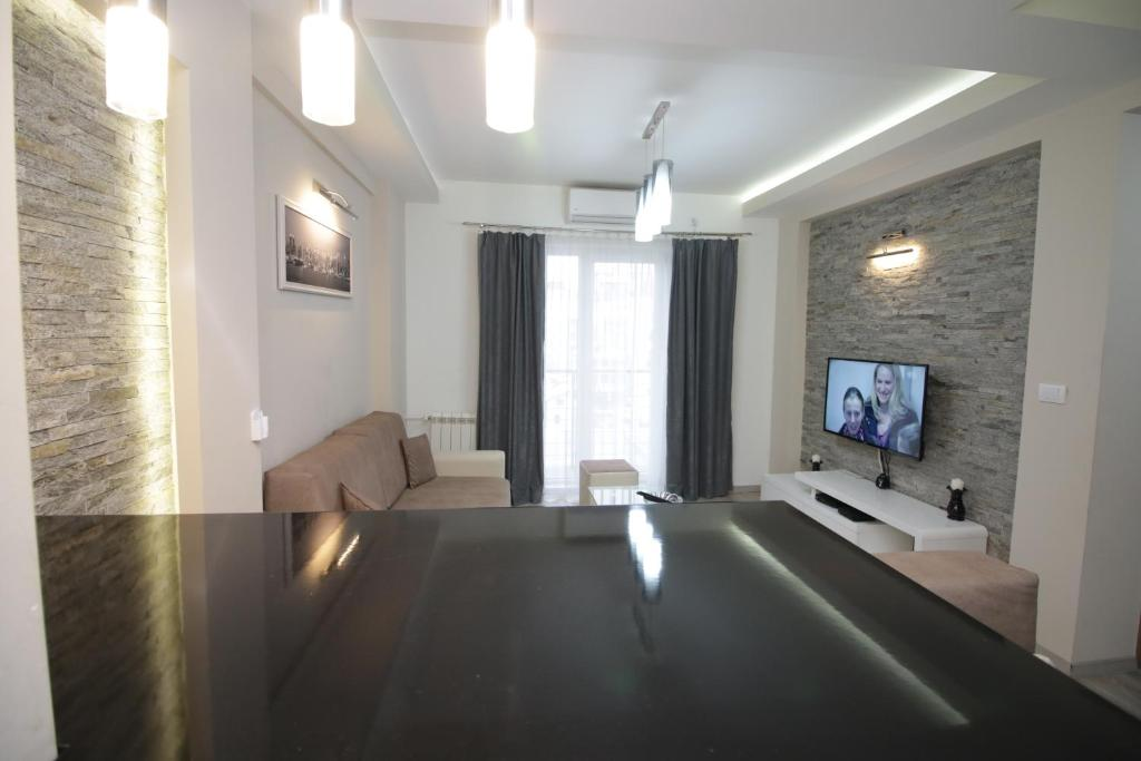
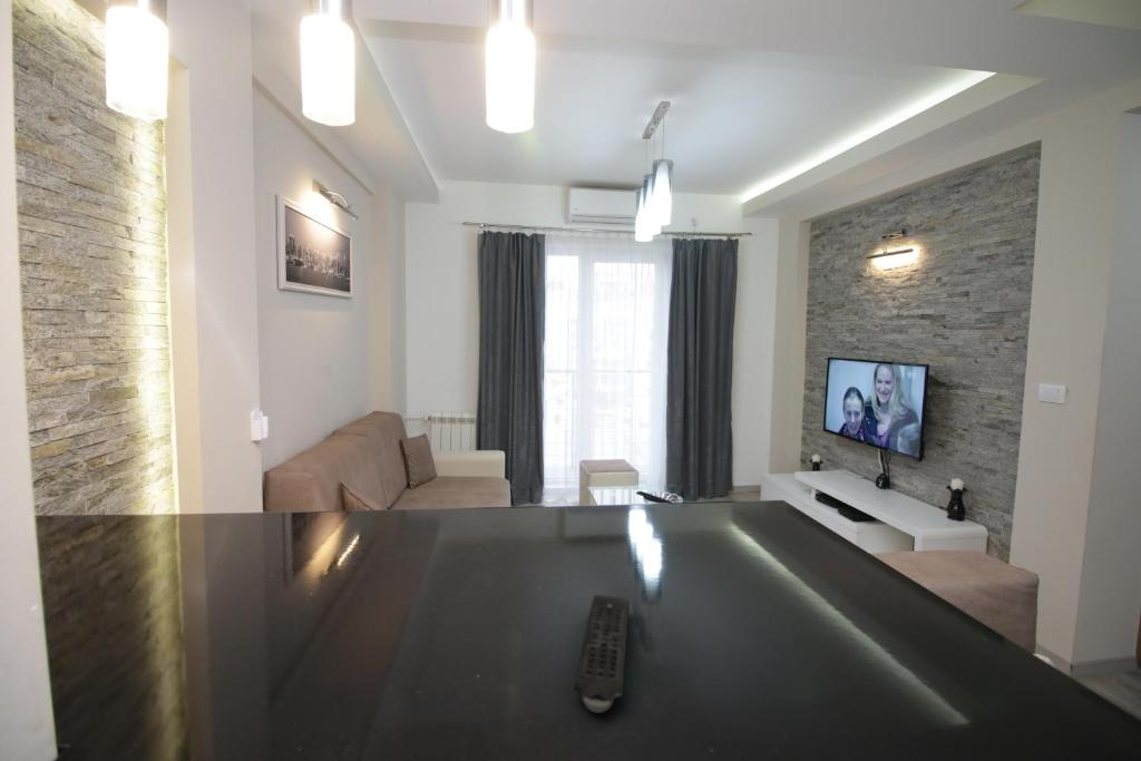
+ remote control (605, 643)
